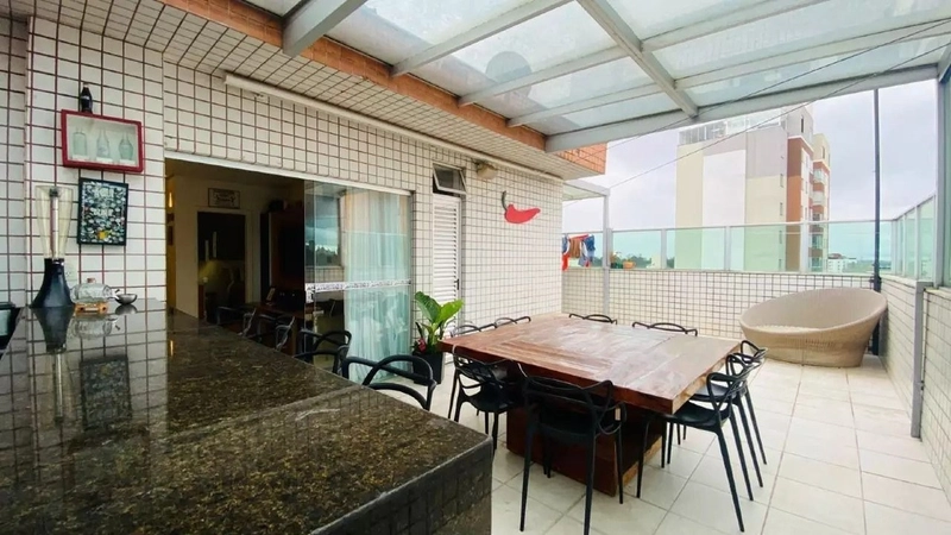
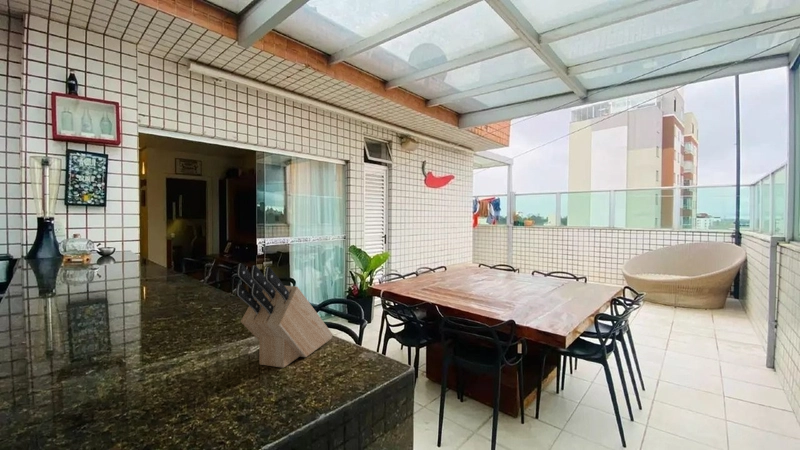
+ knife block (287, 307)
